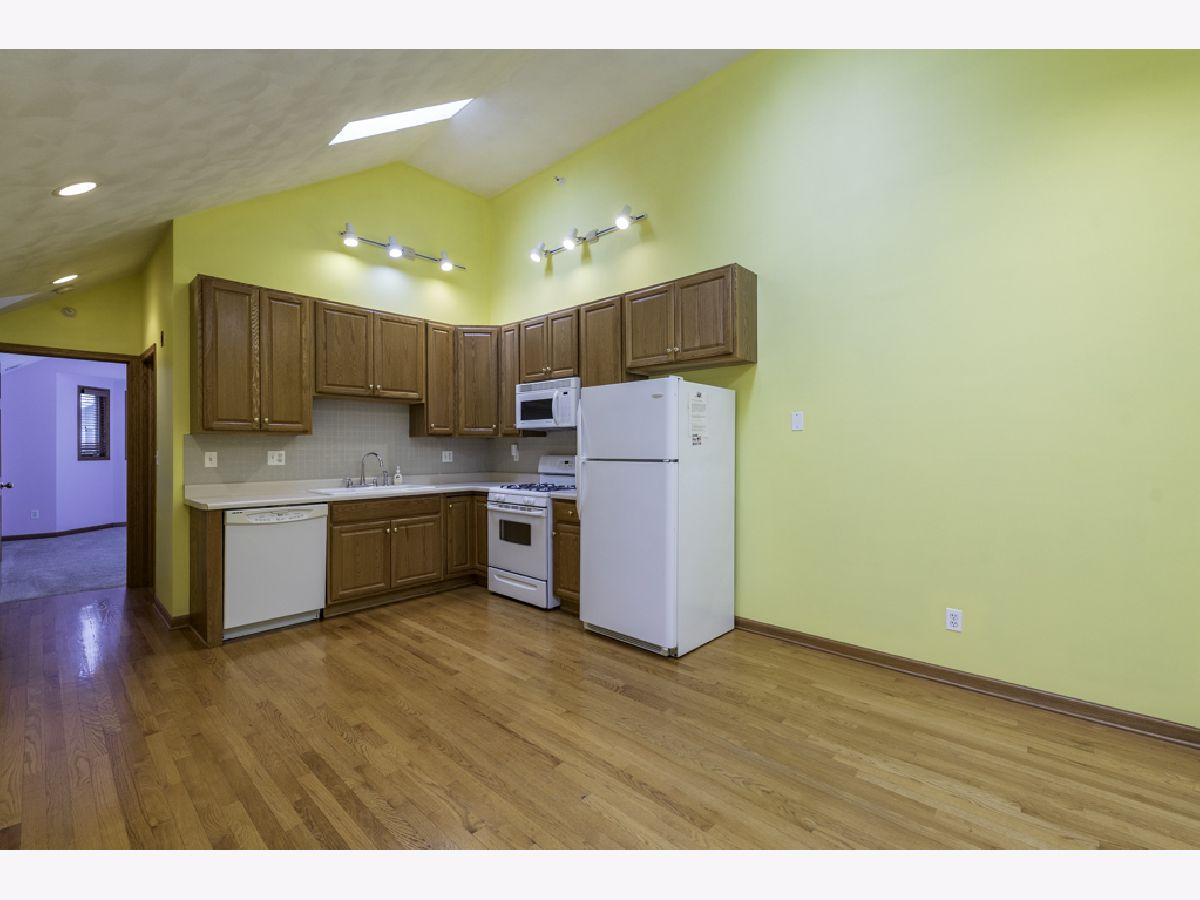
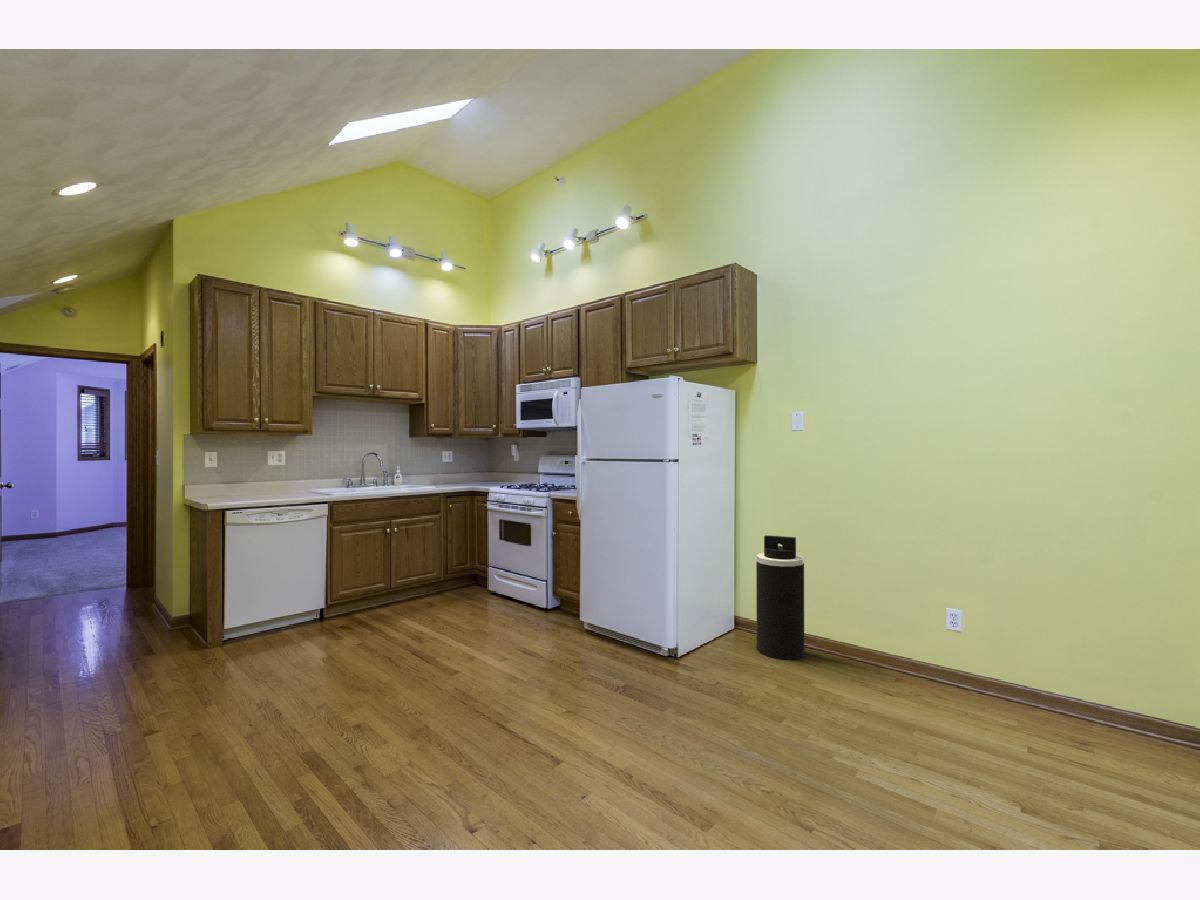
+ trash can (780, 594)
